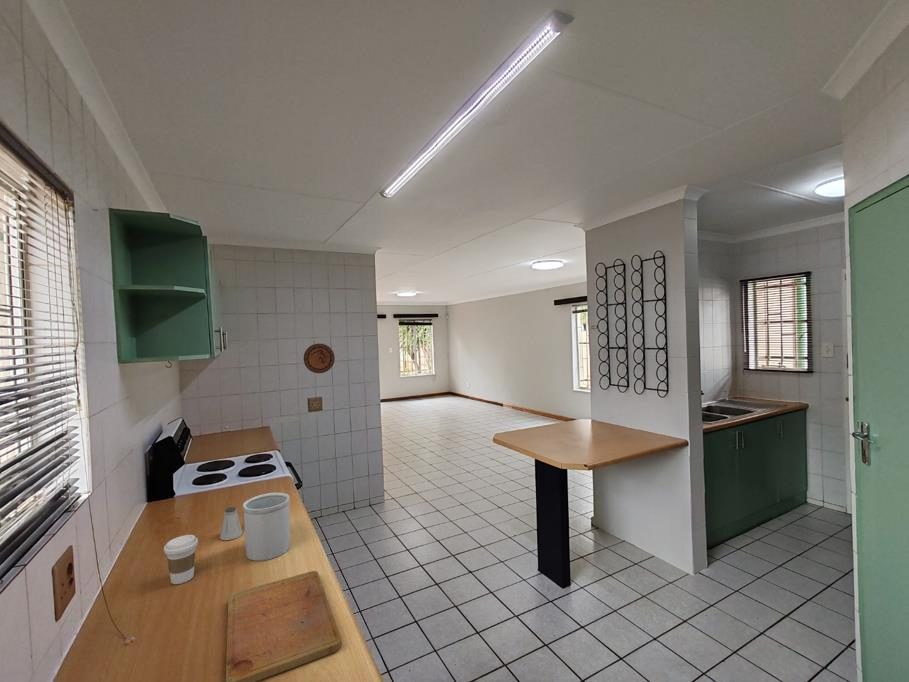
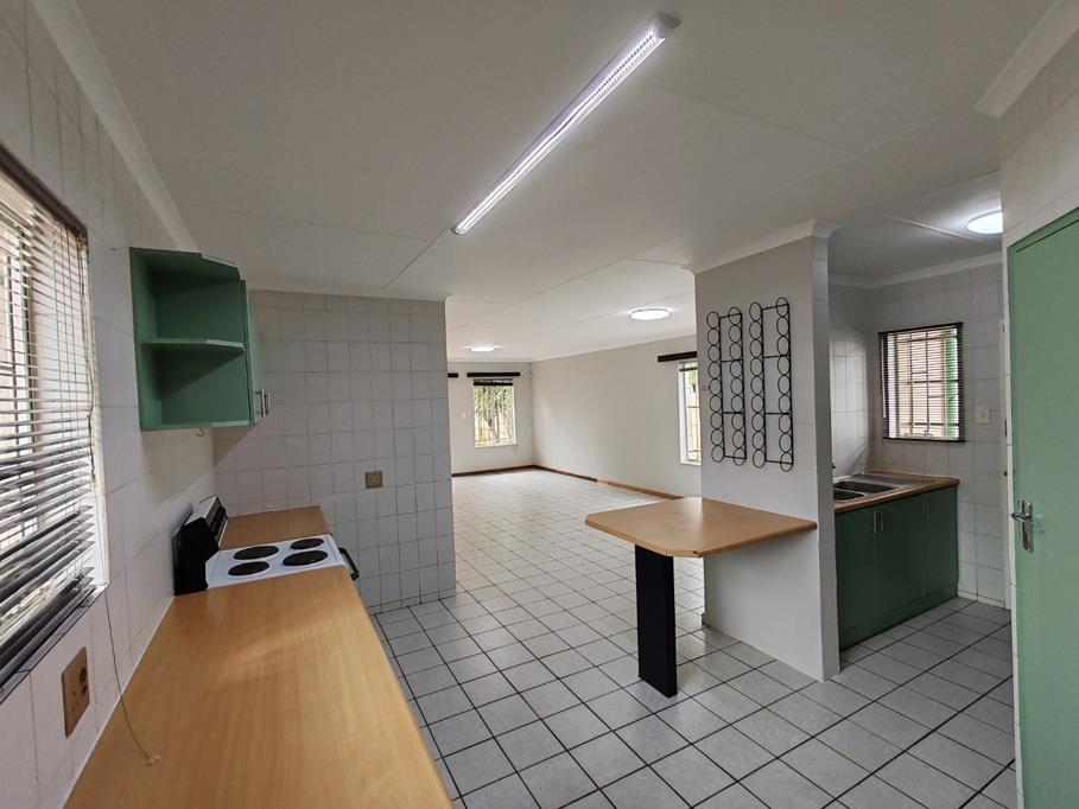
- decorative plate (319, 358)
- saltshaker (230, 522)
- coffee cup (181, 559)
- cutting board (280, 619)
- utensil holder (267, 525)
